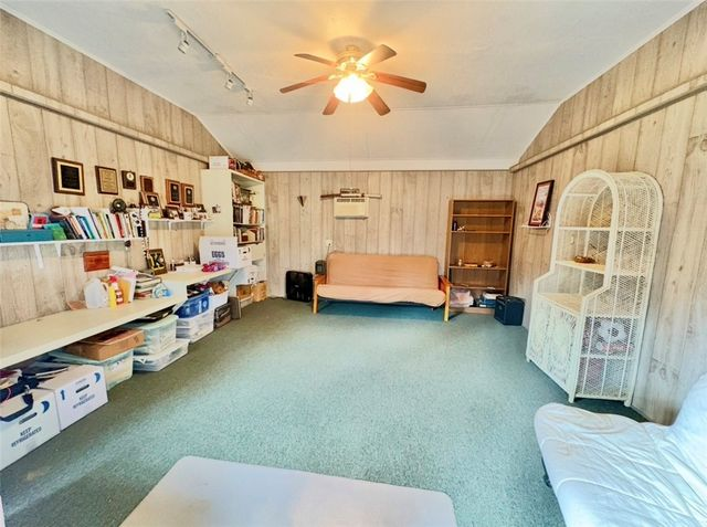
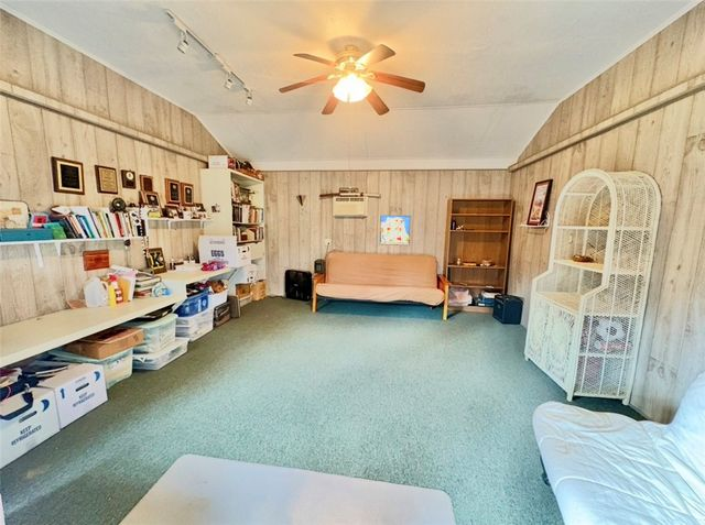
+ wall art (394, 230)
